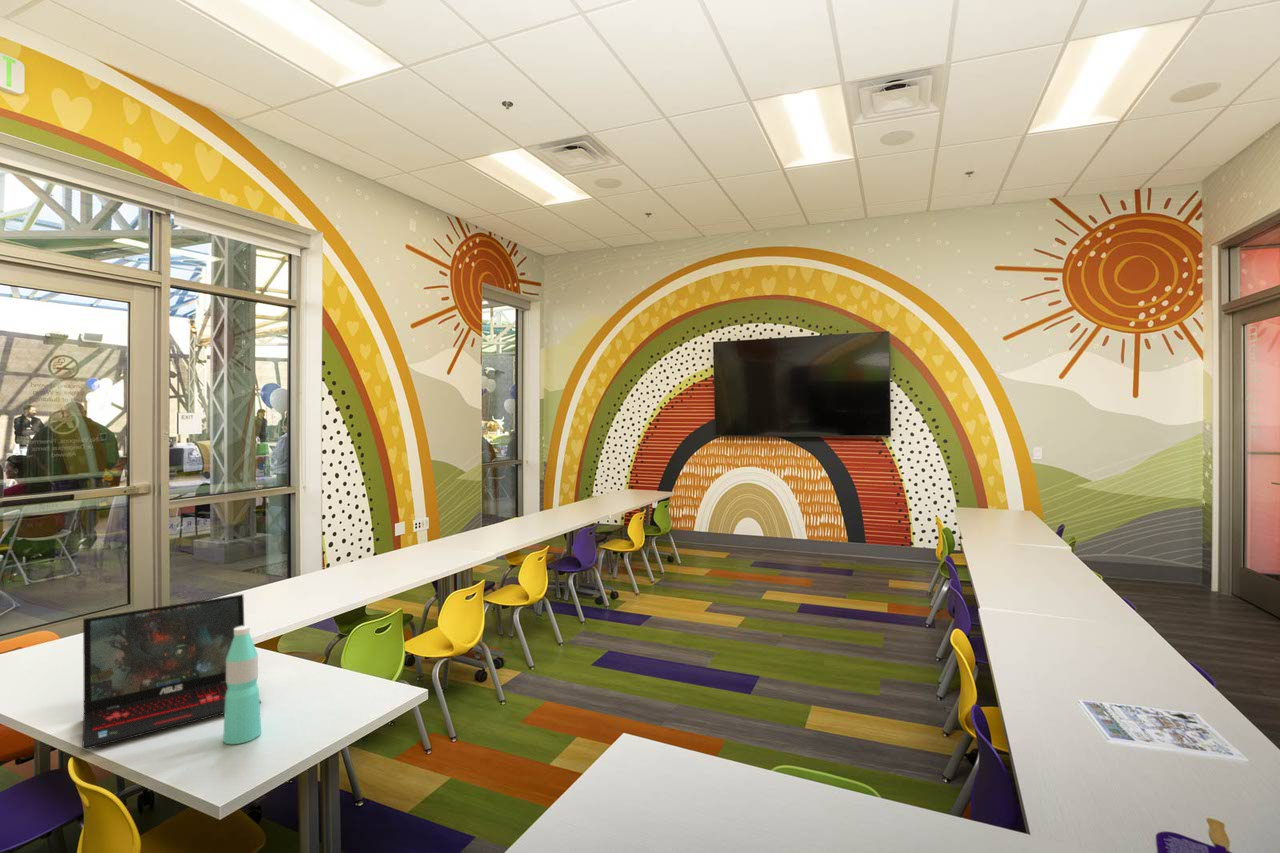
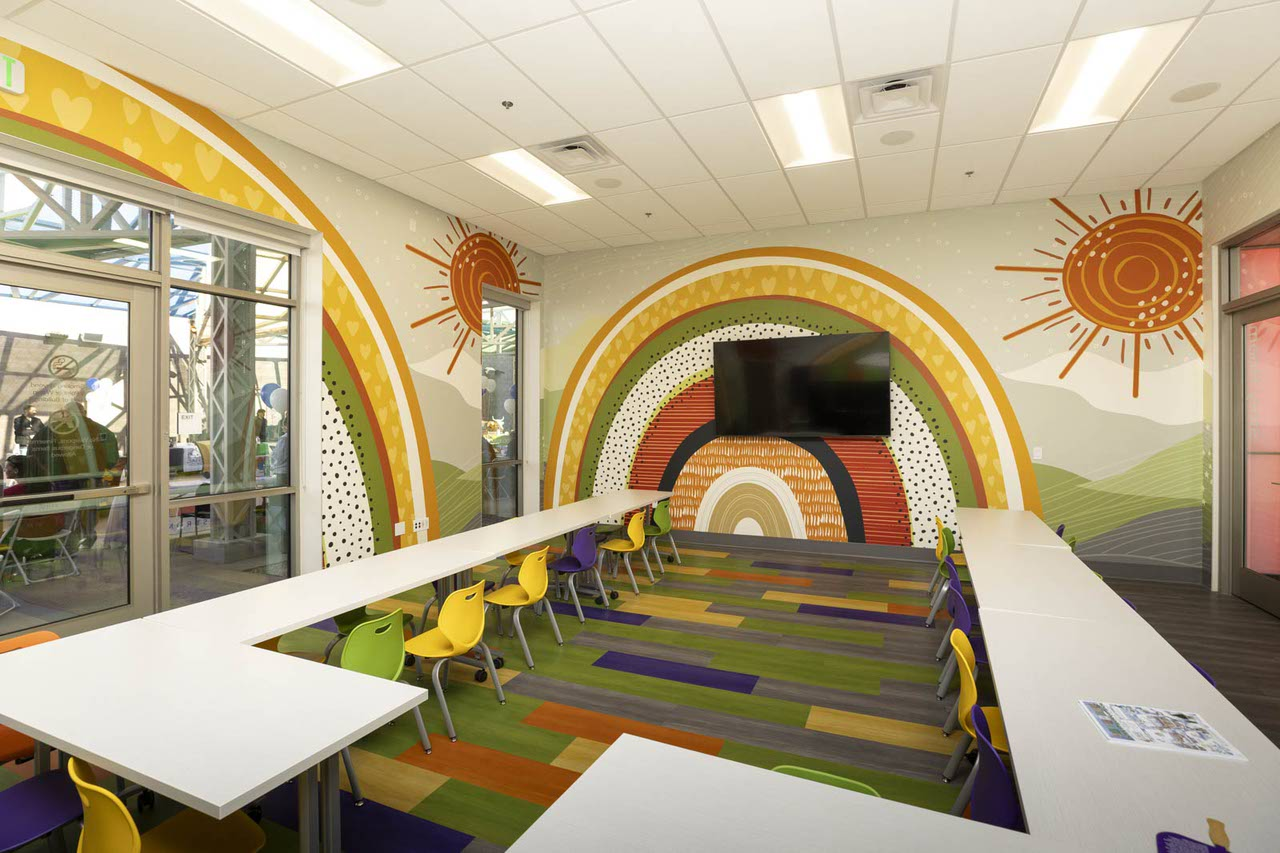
- laptop (173, 663)
- water bottle (242, 682)
